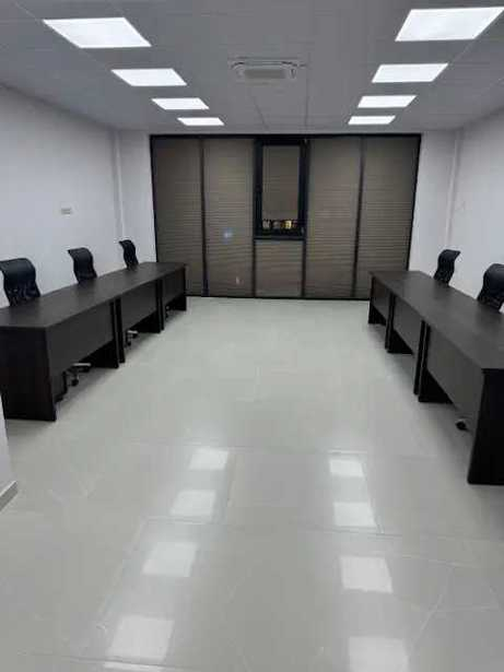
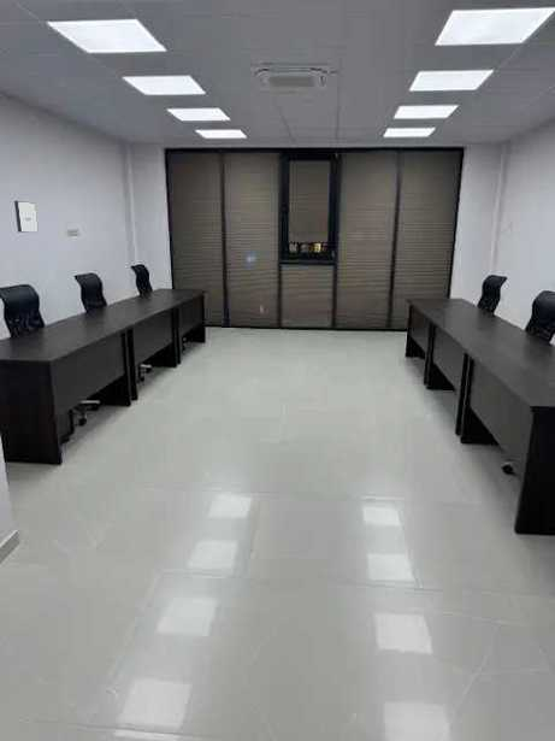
+ wall art (26, 217)
